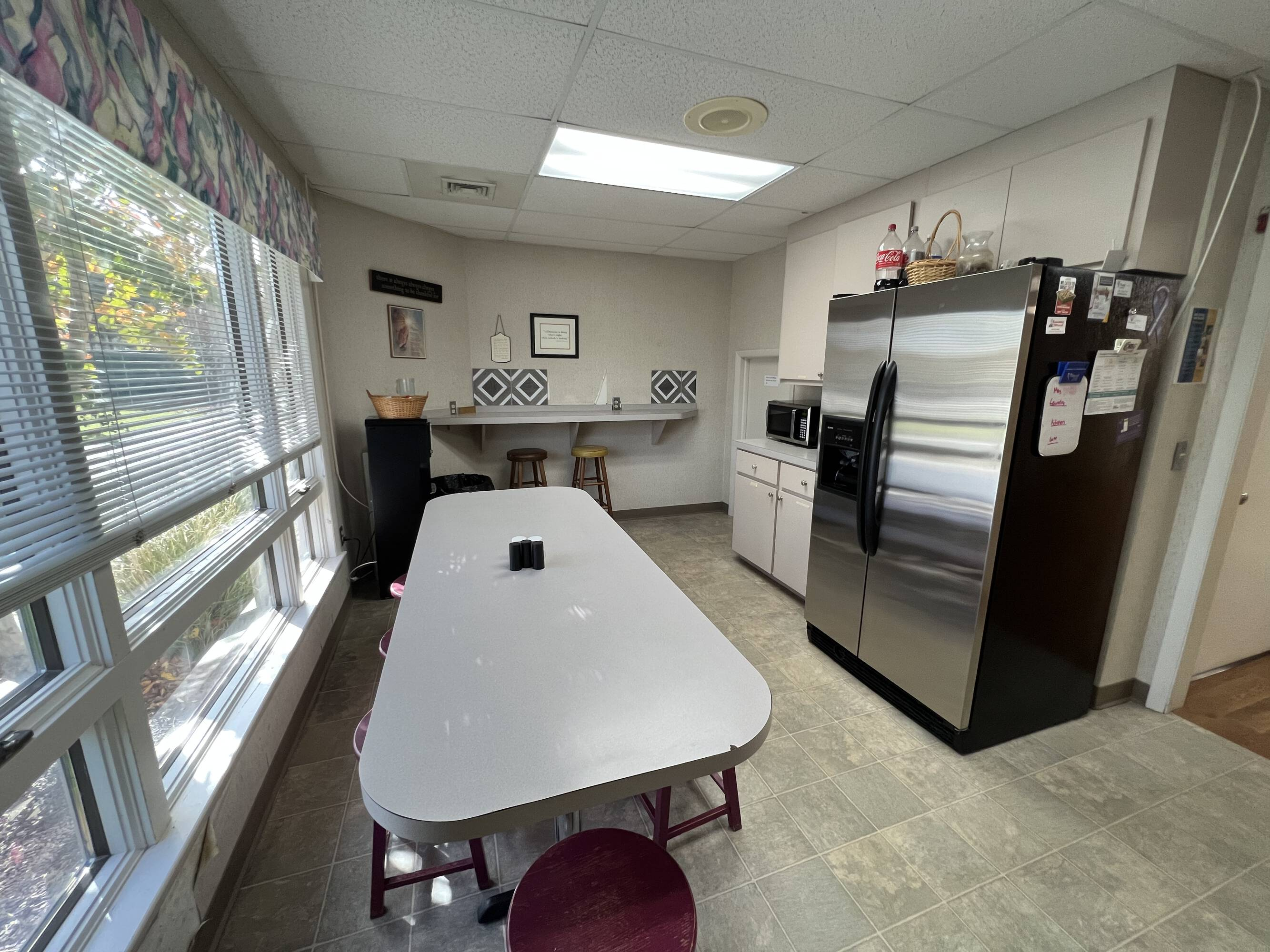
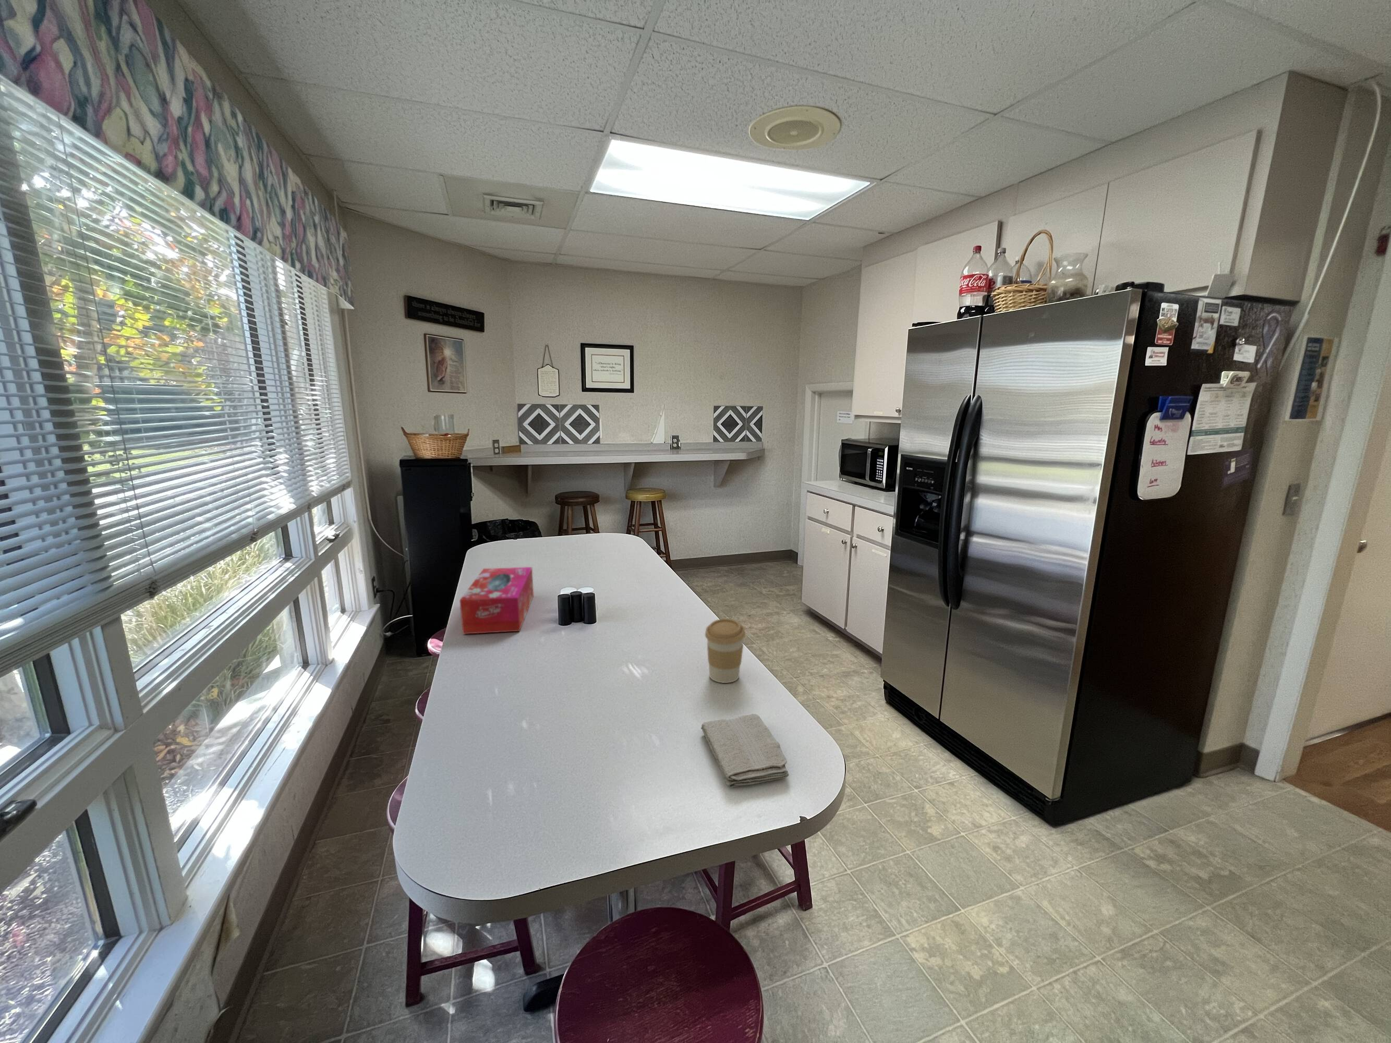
+ tissue box (501, 597)
+ coffee cup (724, 650)
+ washcloth (743, 746)
